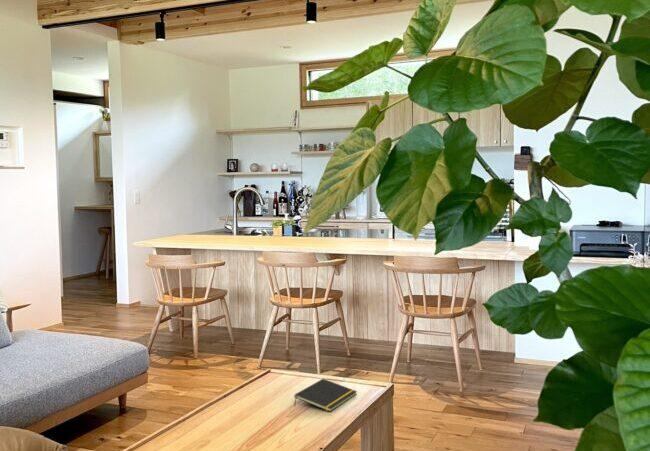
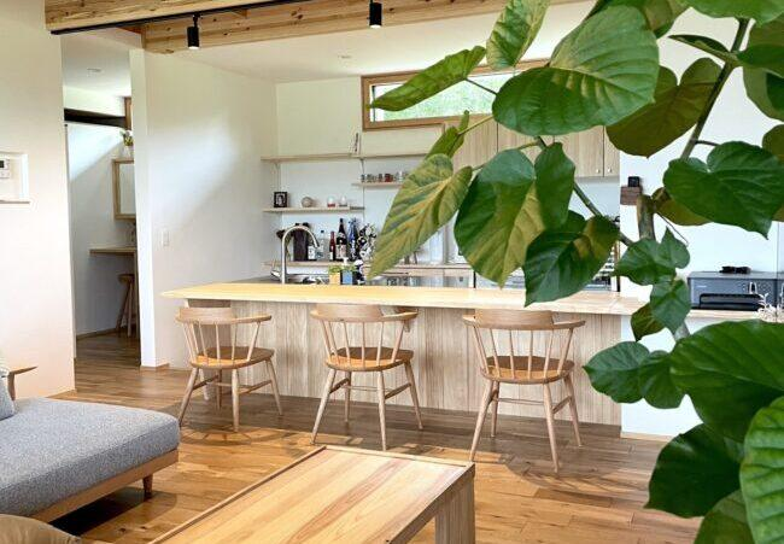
- notepad (326, 394)
